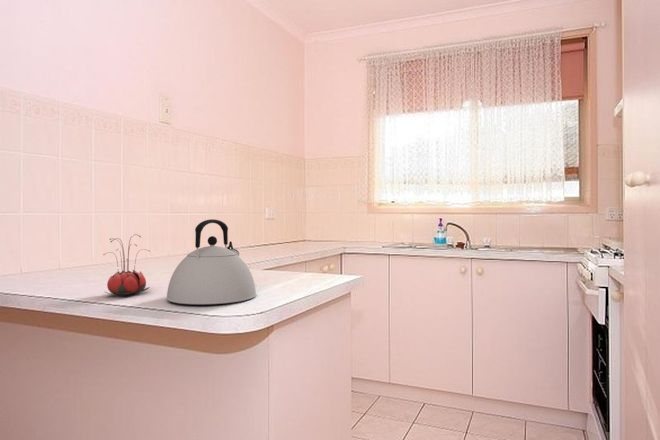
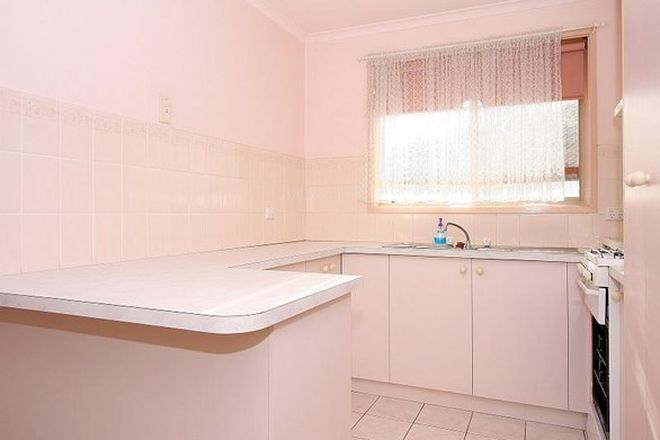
- flower (127, 264)
- kettle (213, 257)
